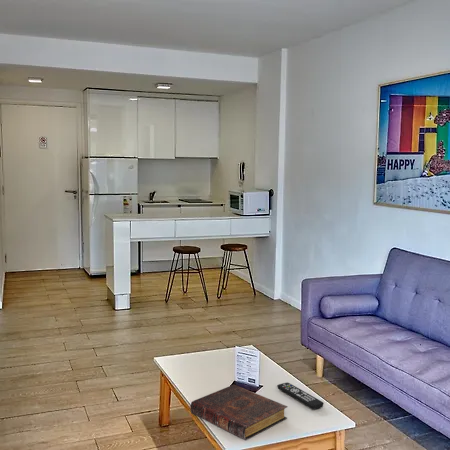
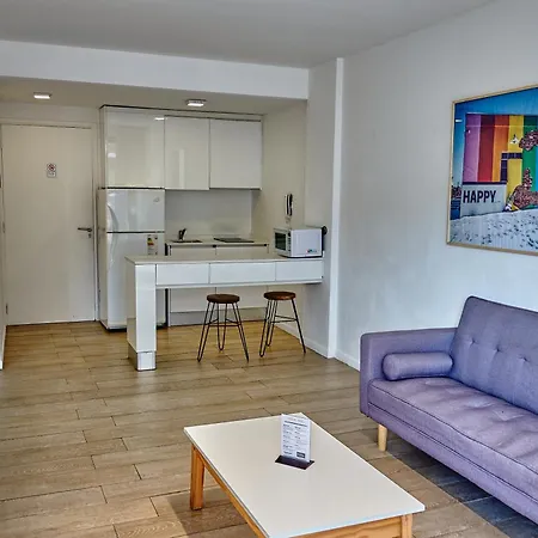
- remote control (299, 395)
- book (238, 410)
